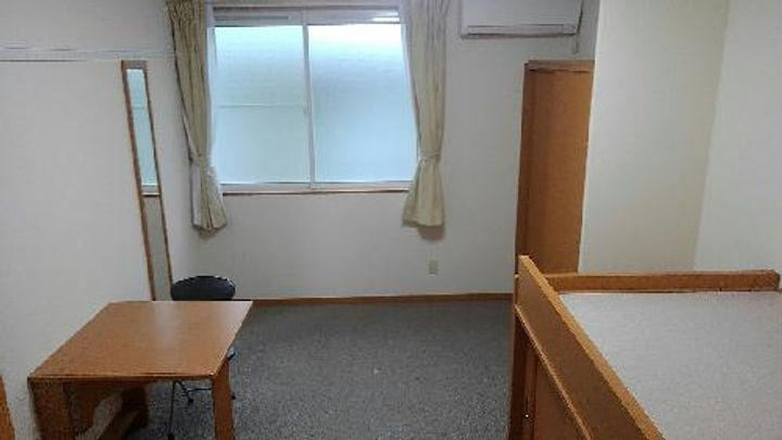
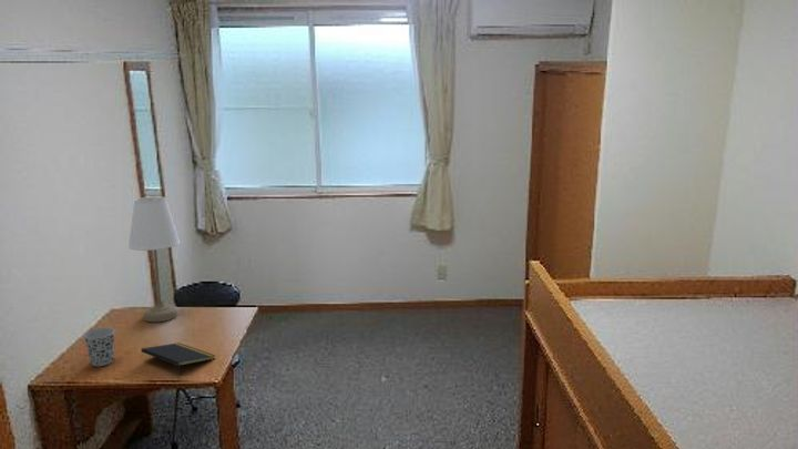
+ desk lamp (155, 258)
+ notepad (178, 354)
+ cup (100, 347)
